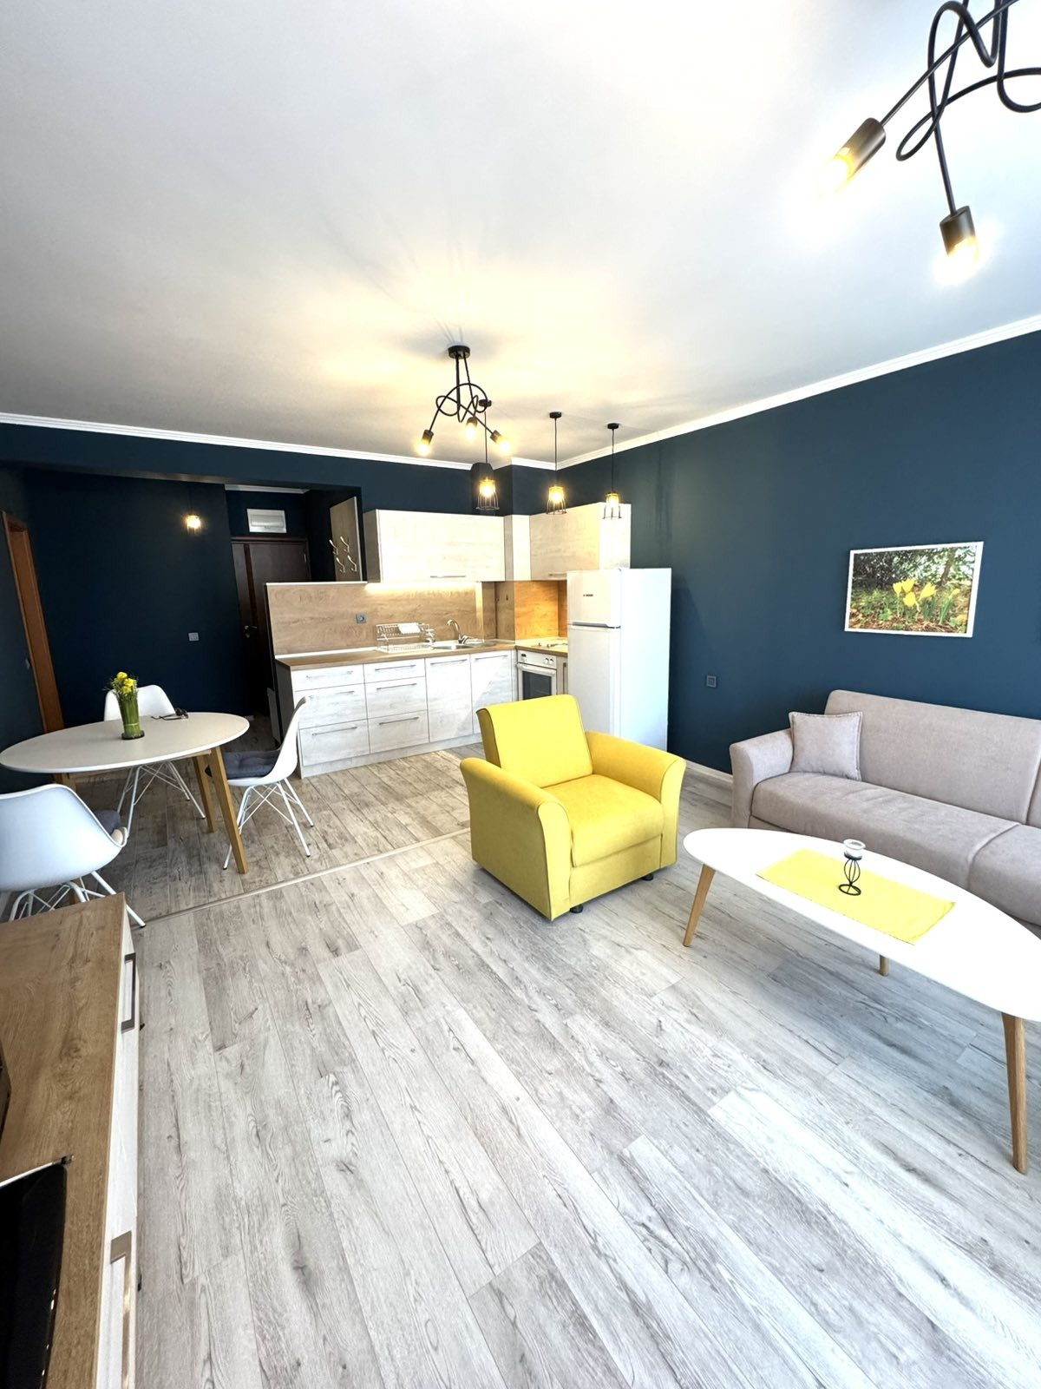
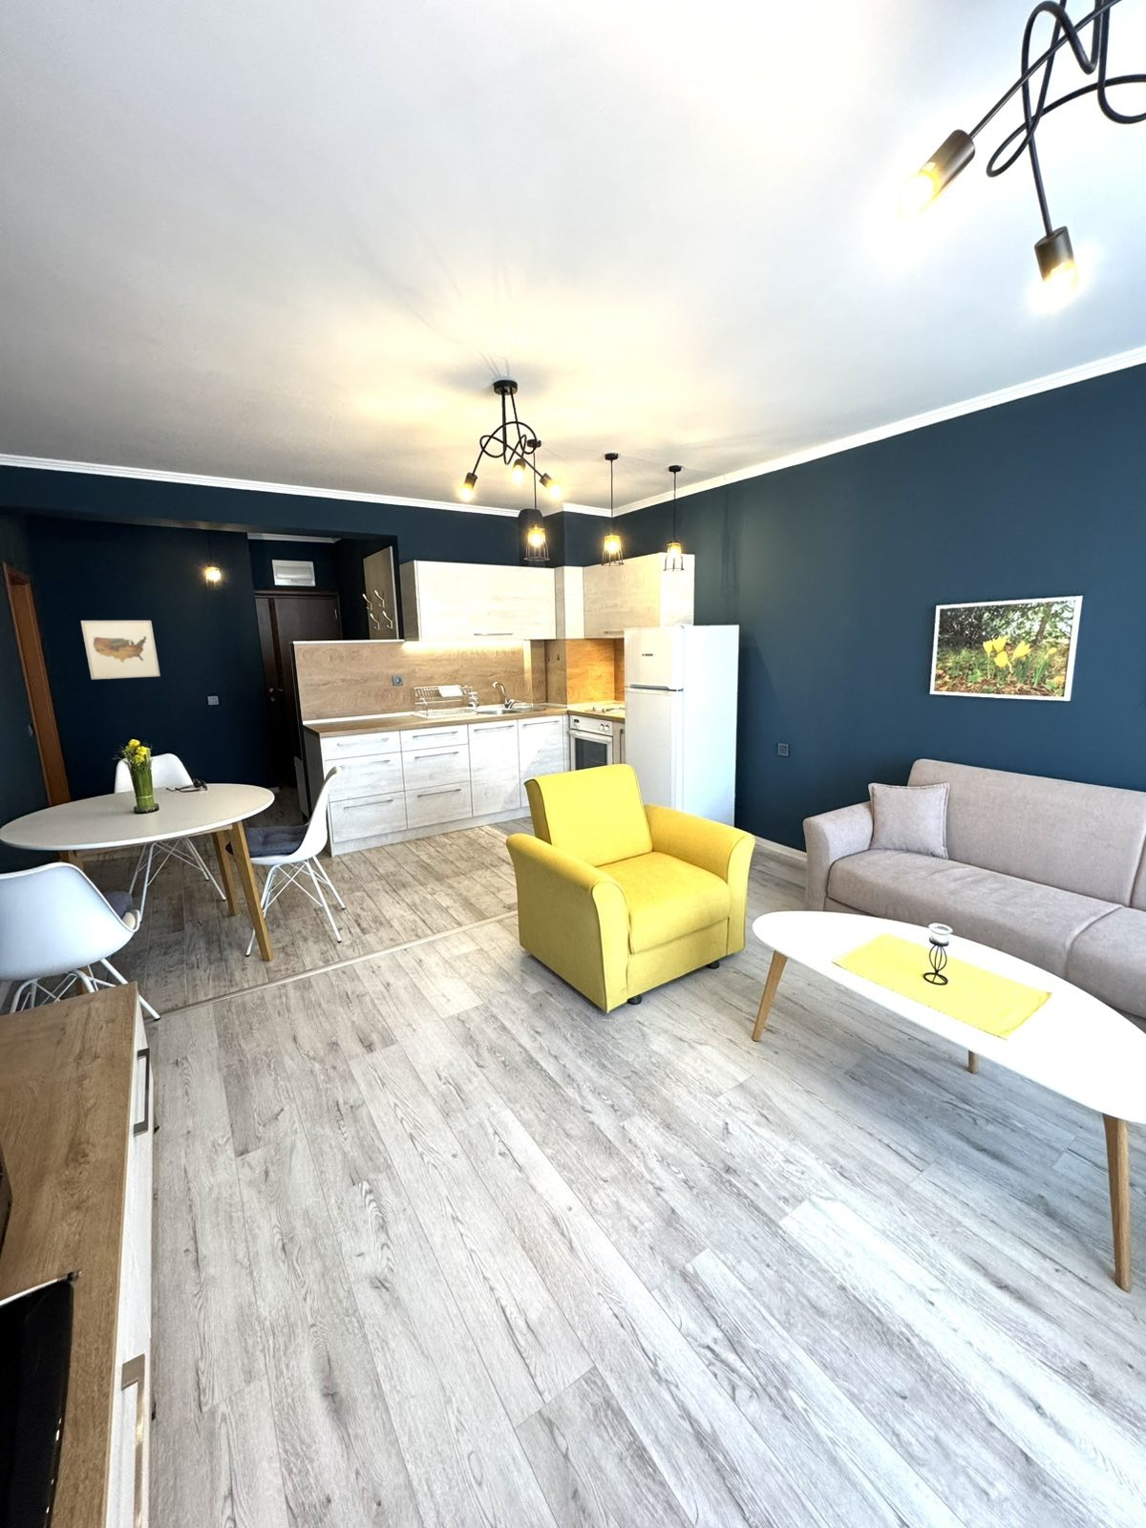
+ wall art (122, 650)
